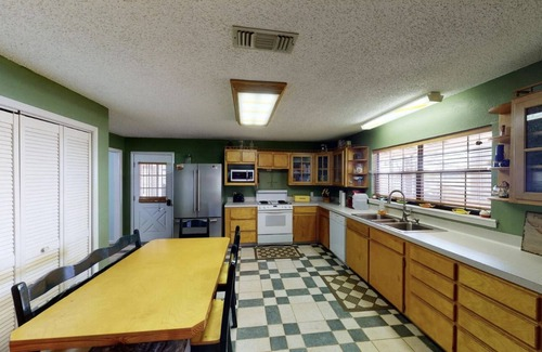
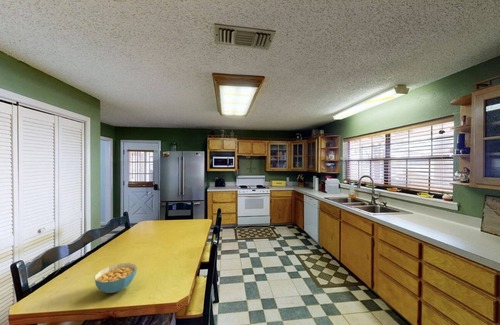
+ cereal bowl (116, 280)
